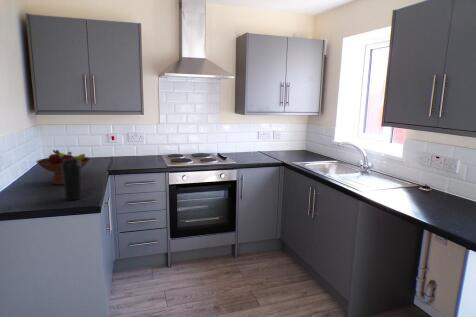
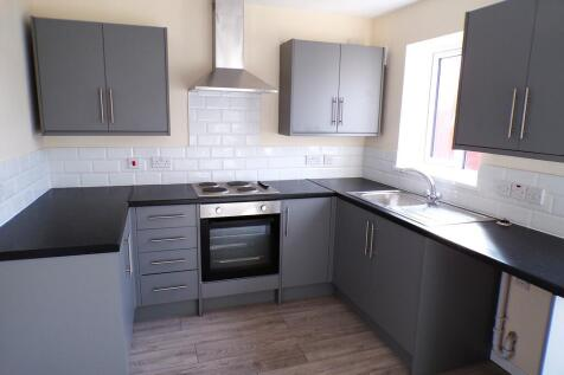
- water bottle (72, 178)
- fruit bowl (61, 164)
